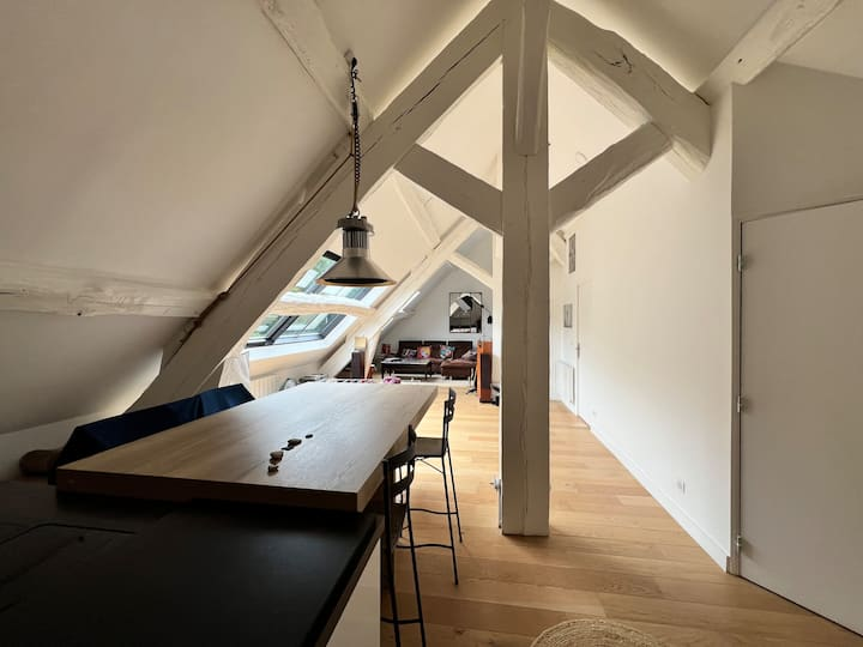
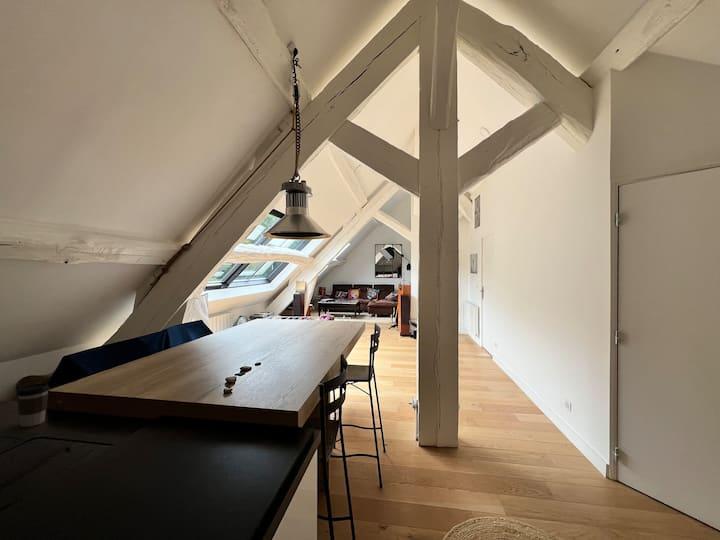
+ coffee cup (33, 404)
